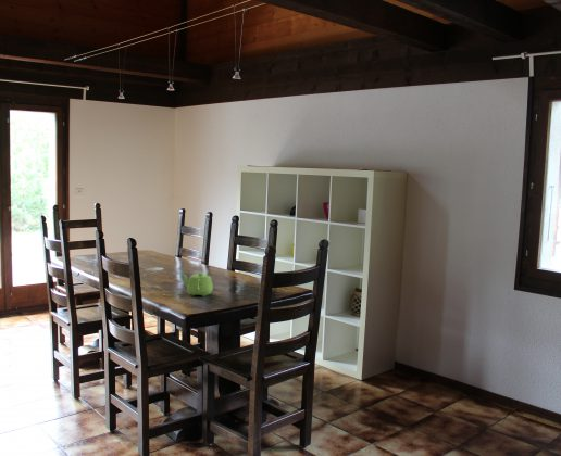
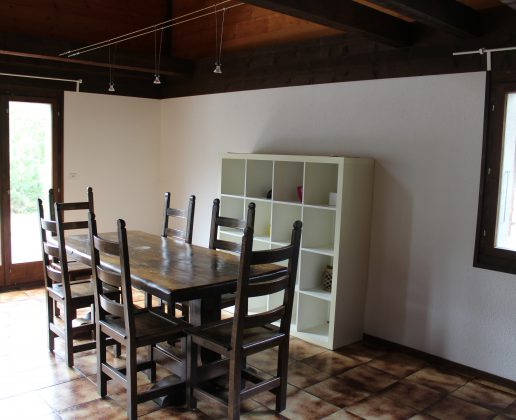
- teapot (195, 283)
